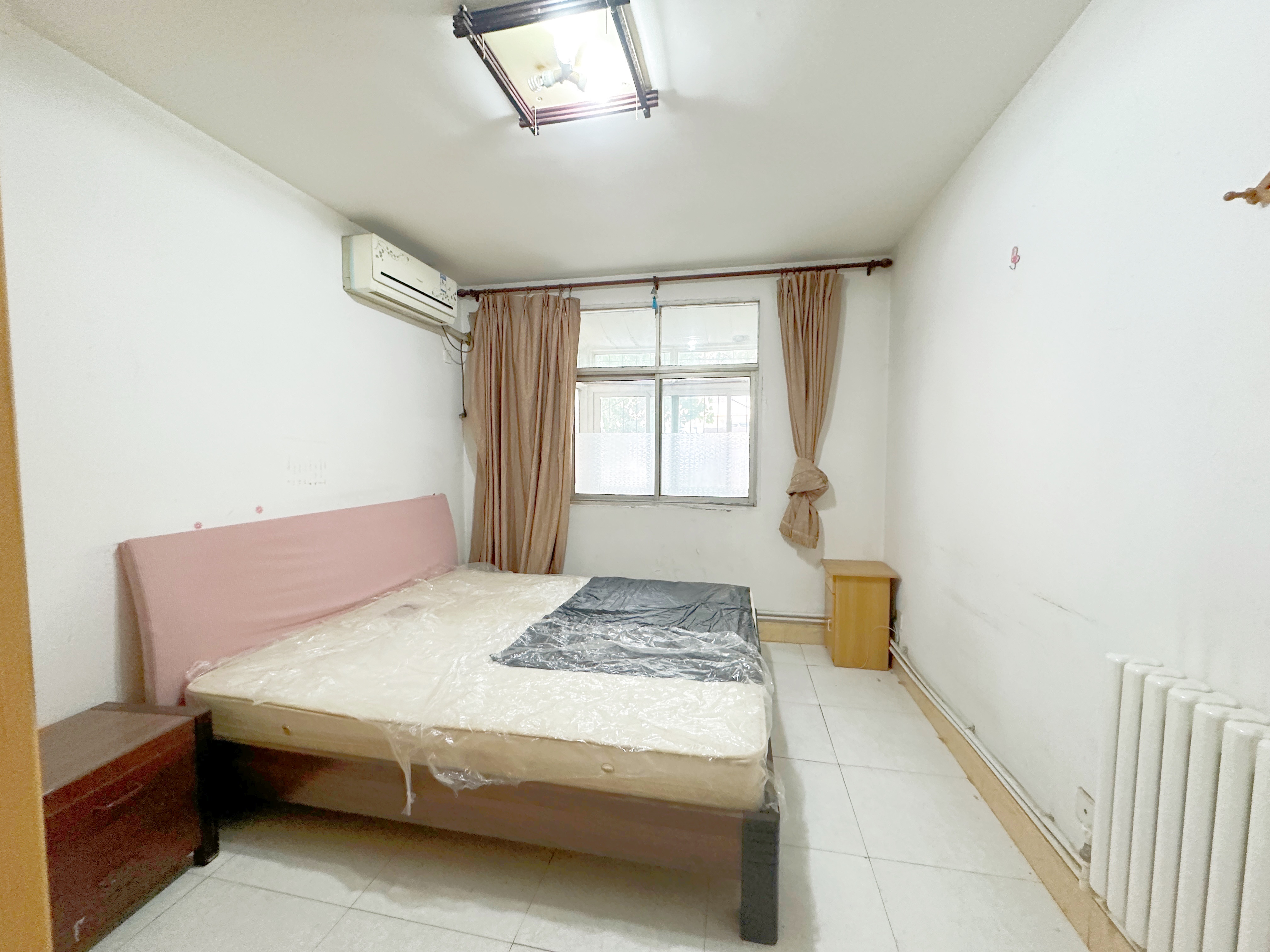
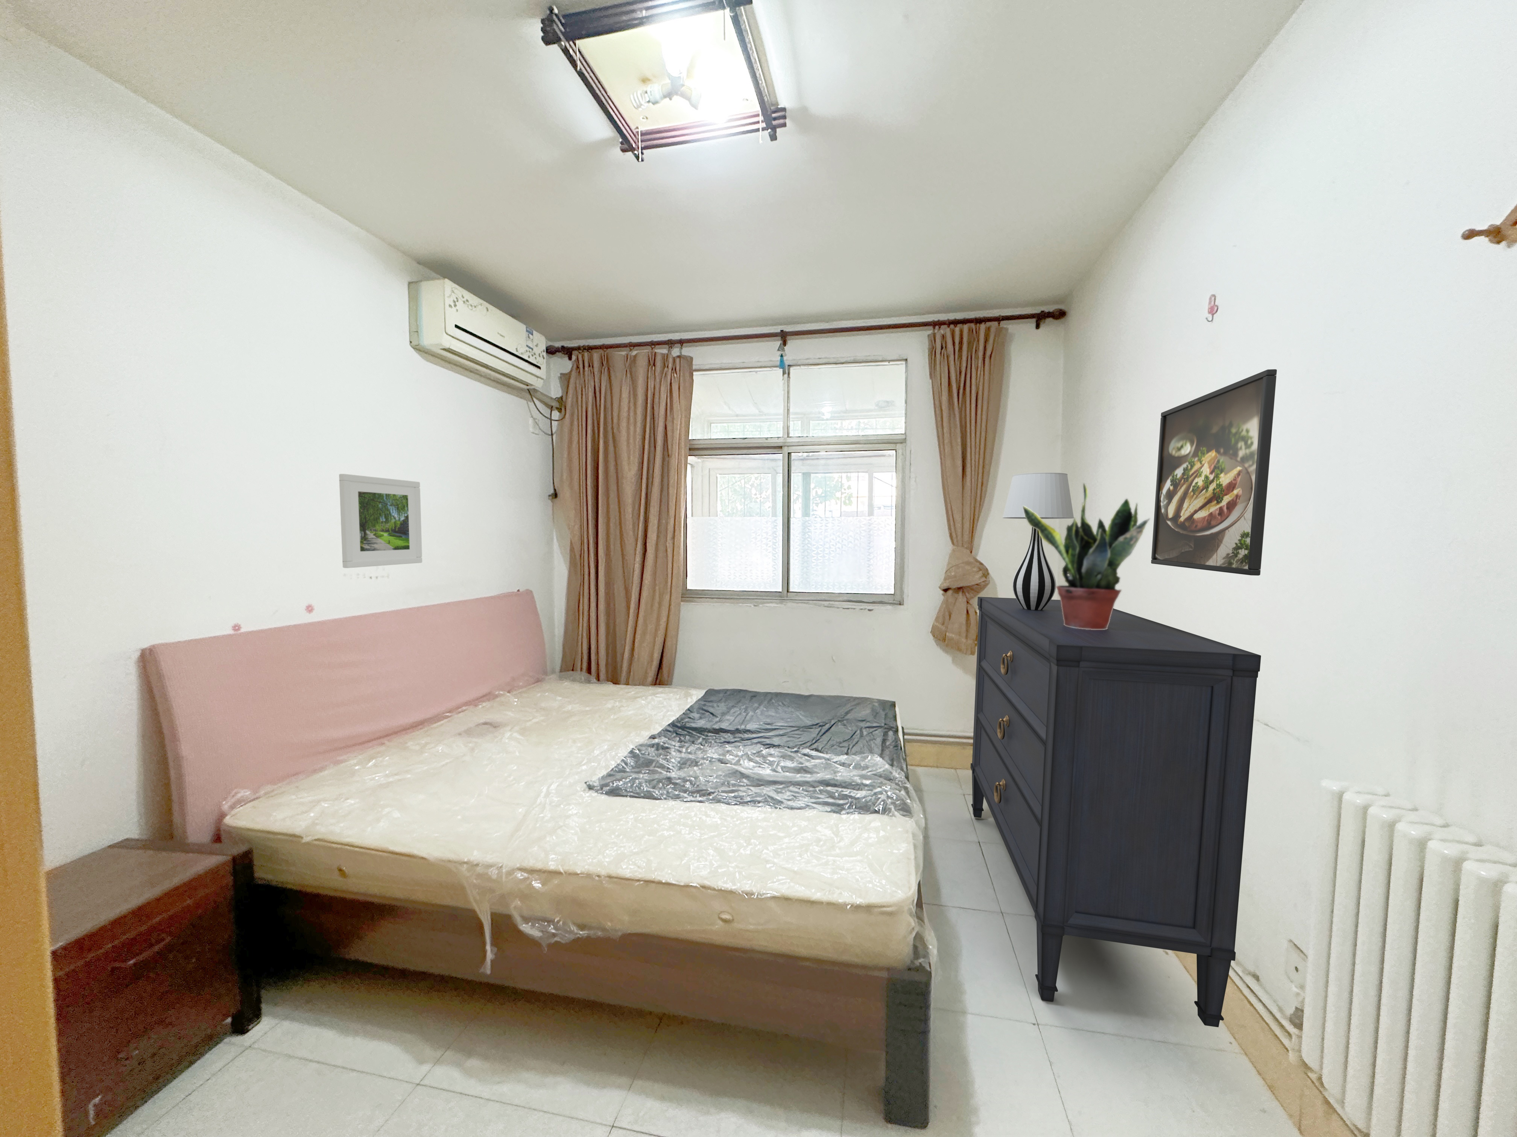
+ dresser (1068, 757)
+ table lamp (1036, 542)
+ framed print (383, 522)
+ potted plant (1081, 553)
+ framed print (1203, 483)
